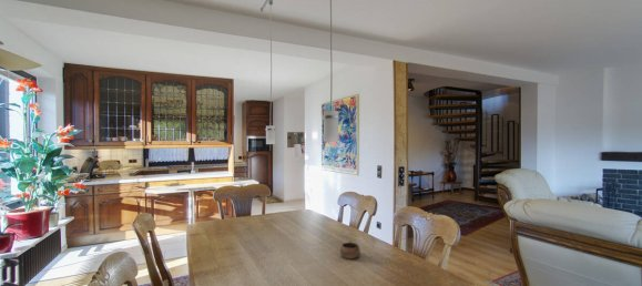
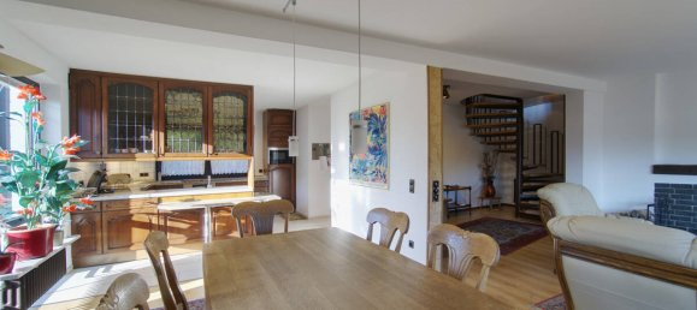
- cup (350, 248)
